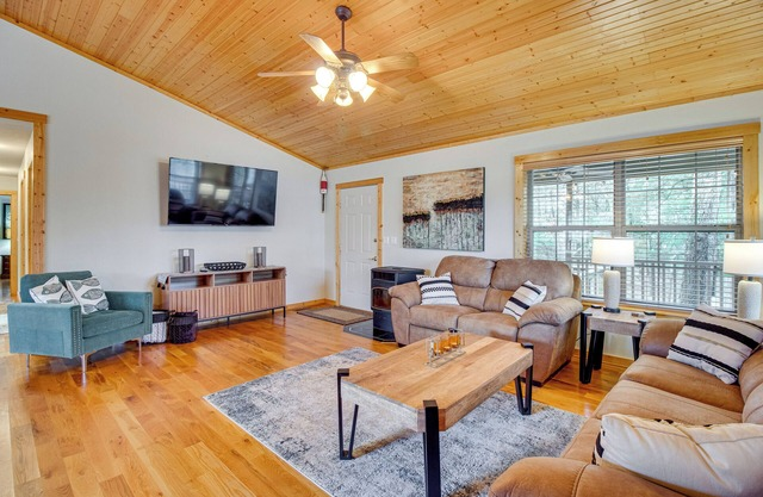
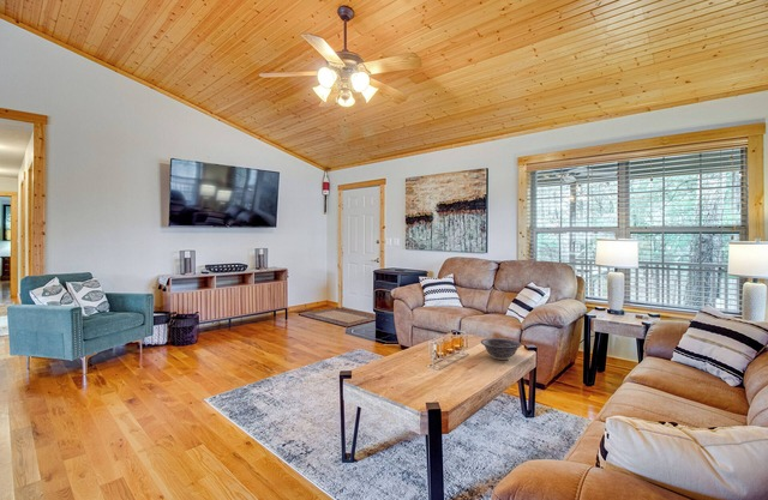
+ decorative bowl (500, 349)
